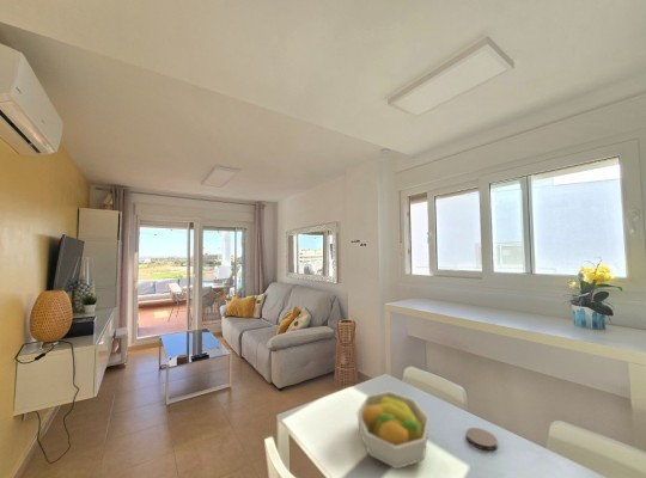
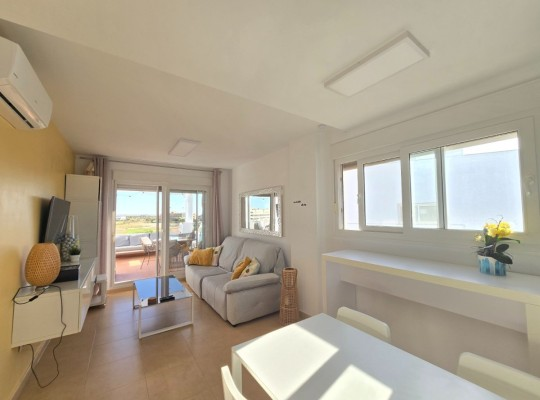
- coaster (481, 437)
- fruit bowl (392, 422)
